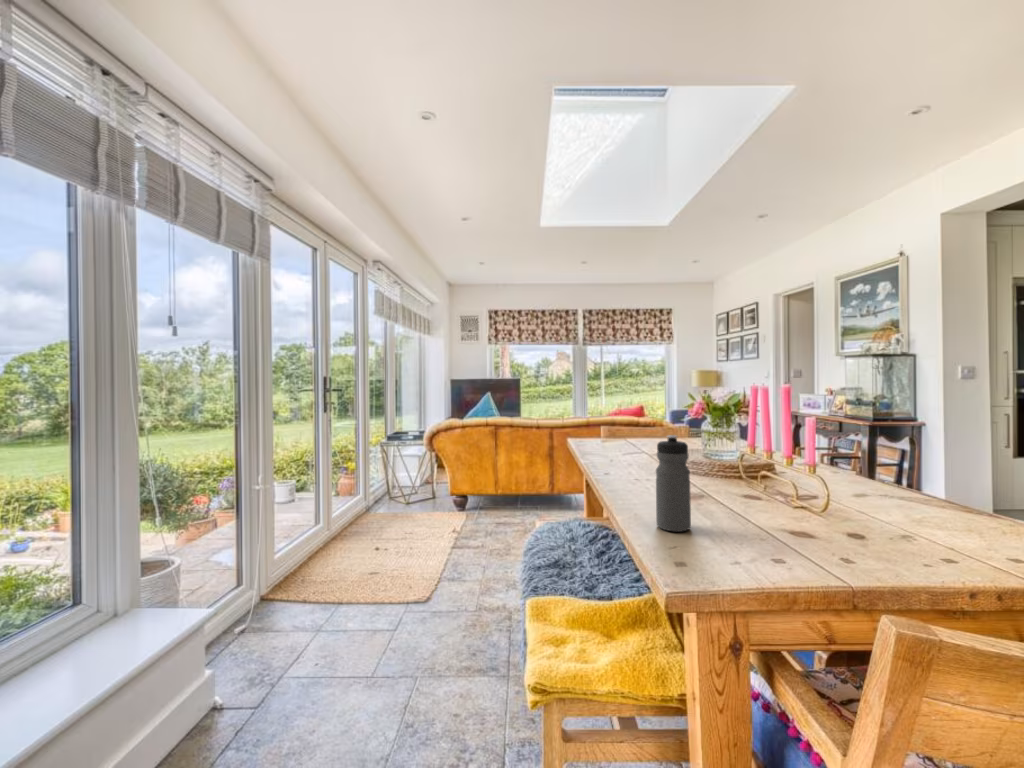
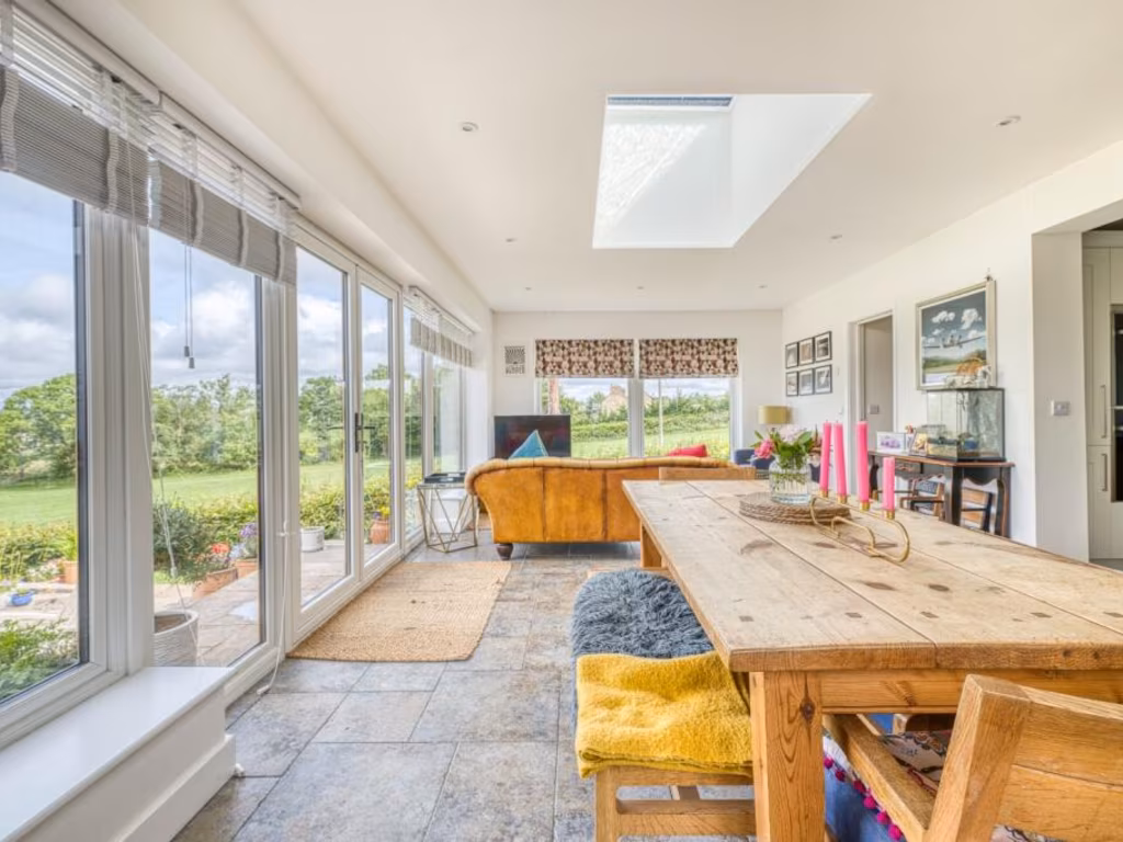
- water bottle (672, 481)
